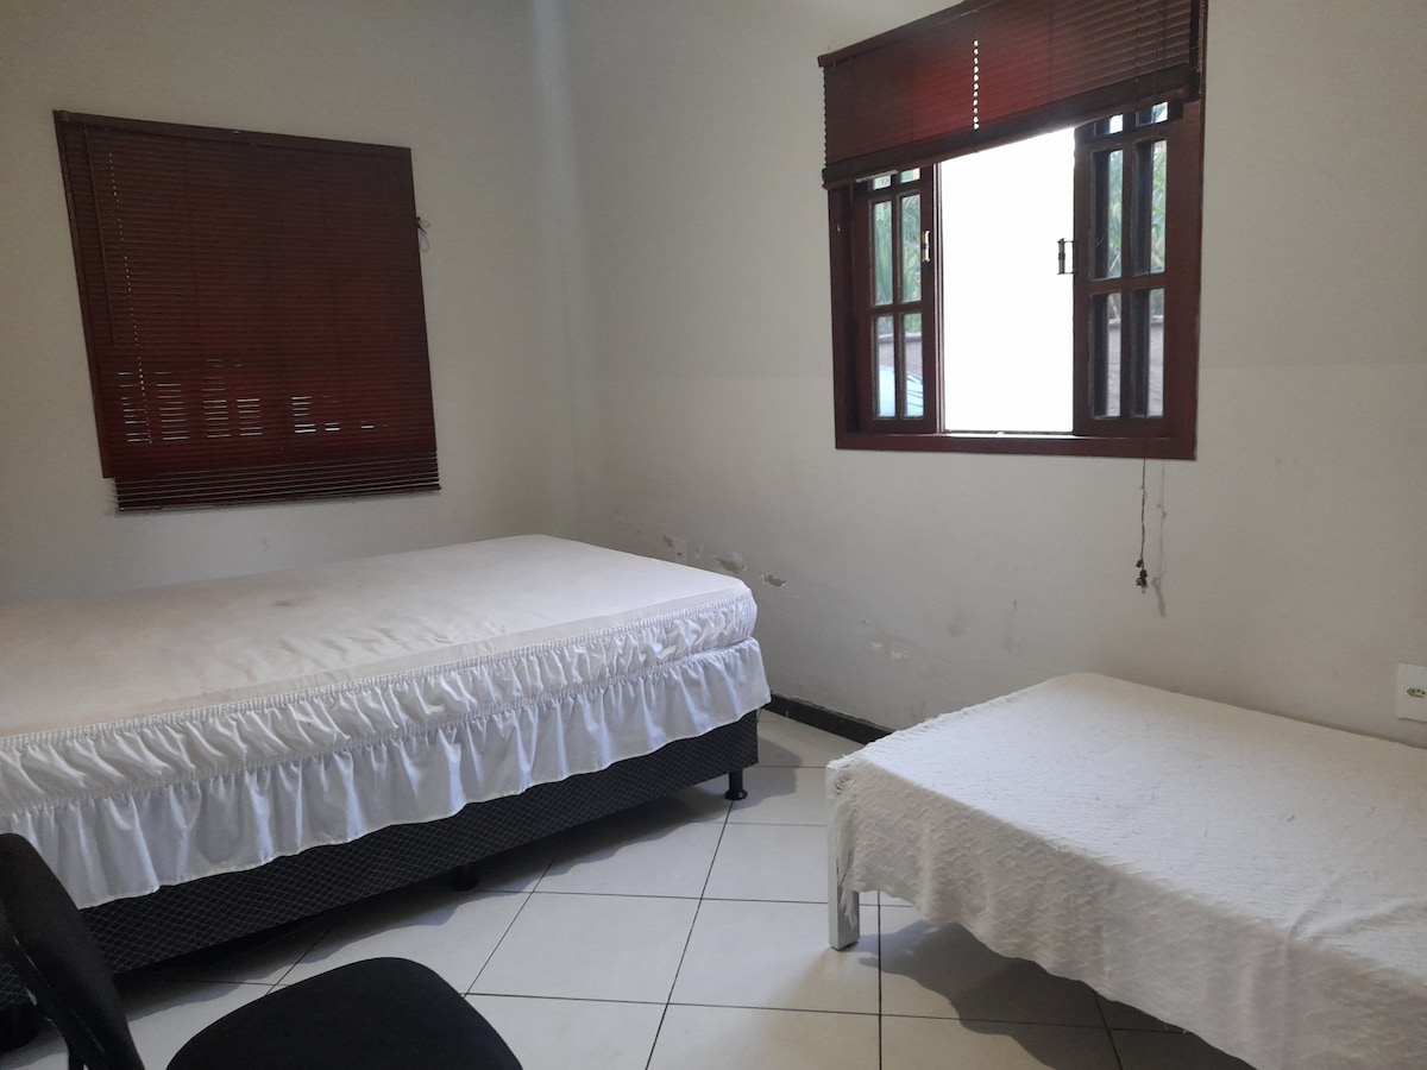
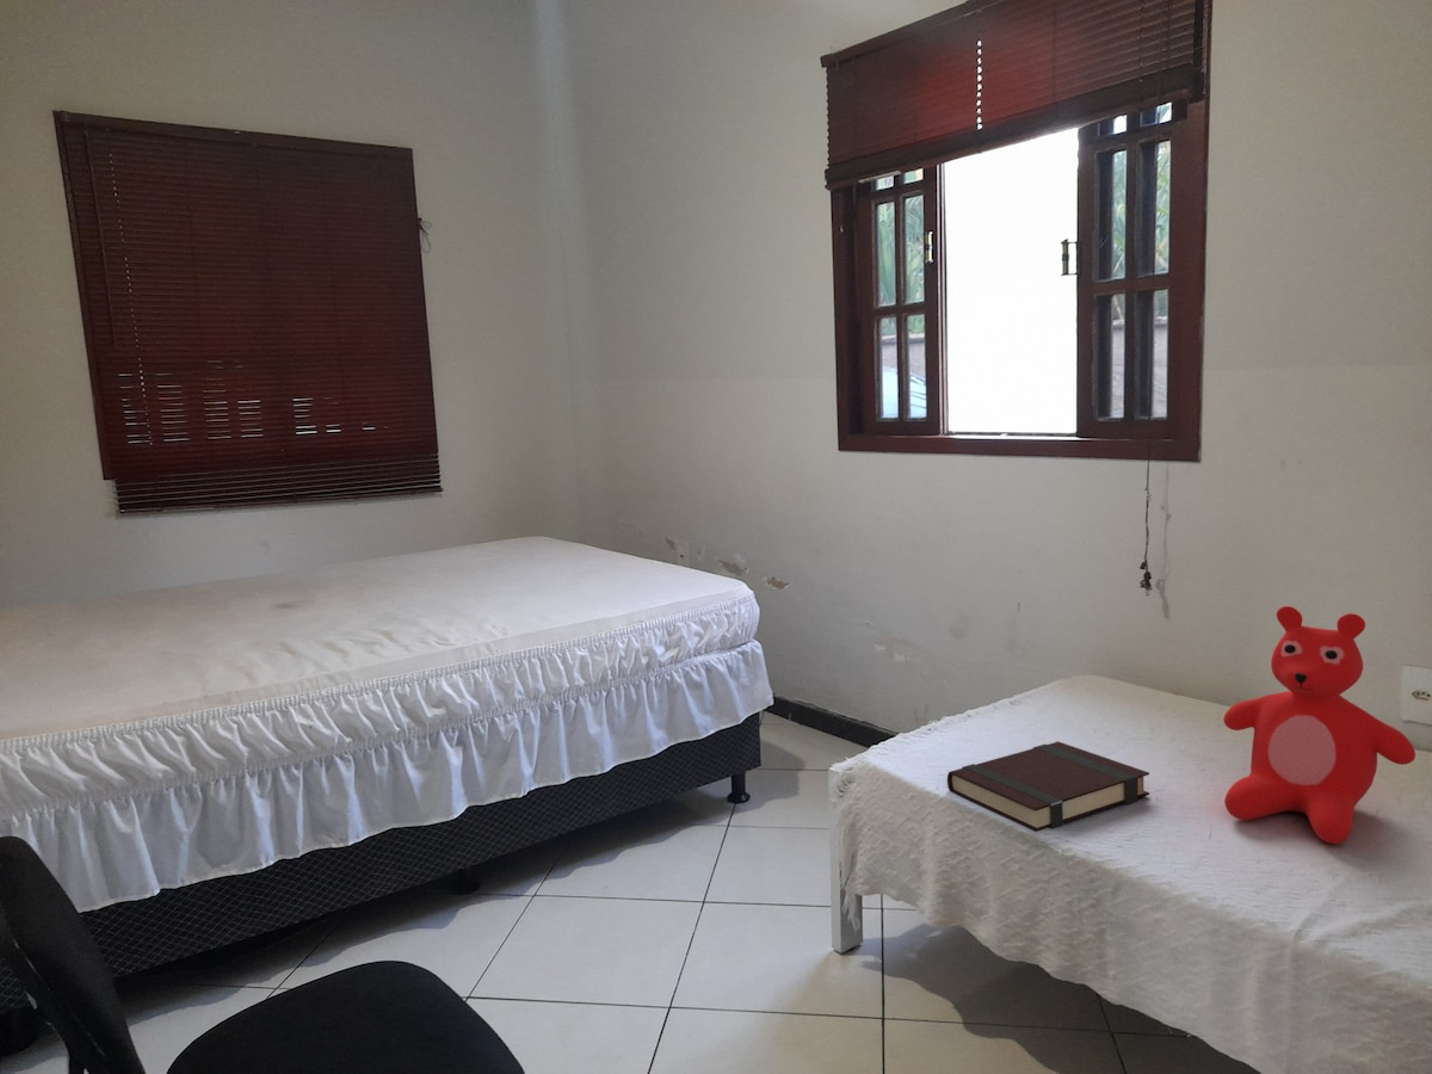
+ book (1045, 782)
+ teddy bear (1306, 716)
